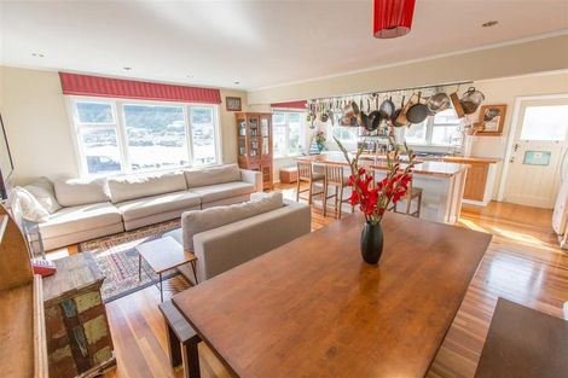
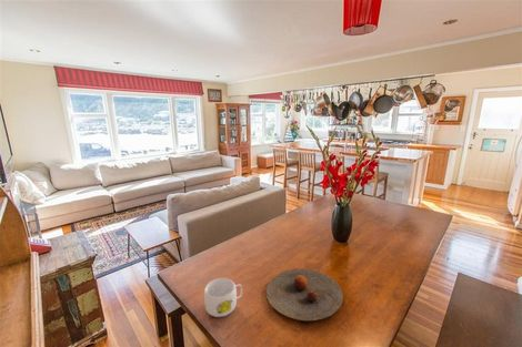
+ plate (303, 287)
+ mug (221, 296)
